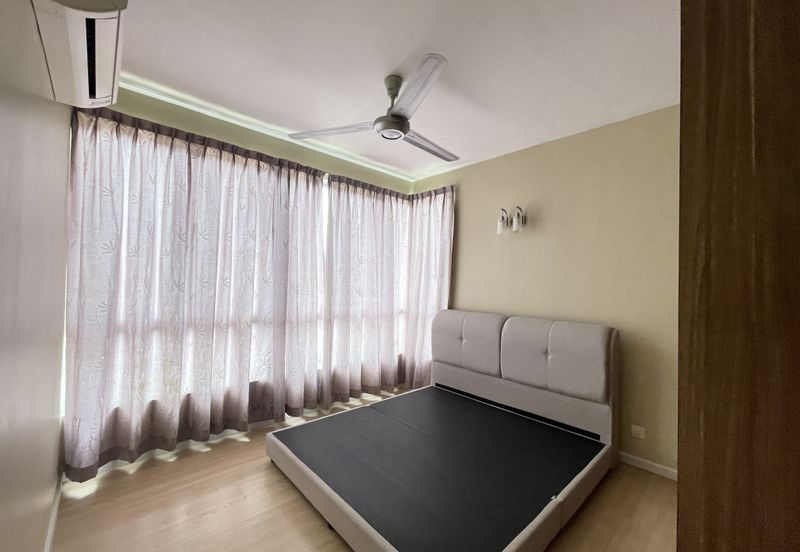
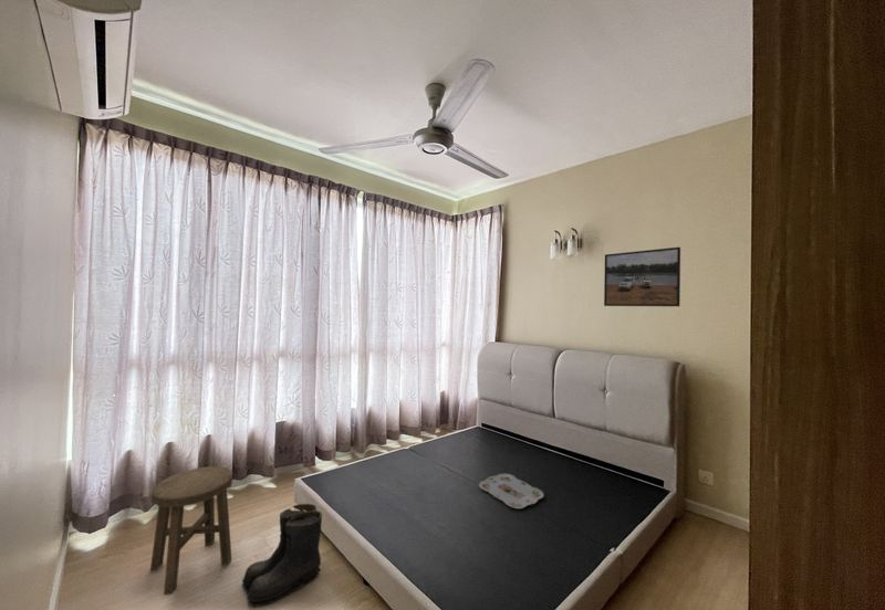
+ serving tray (510, 490)
+ boots (283, 548)
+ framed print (639, 278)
+ stool (194, 524)
